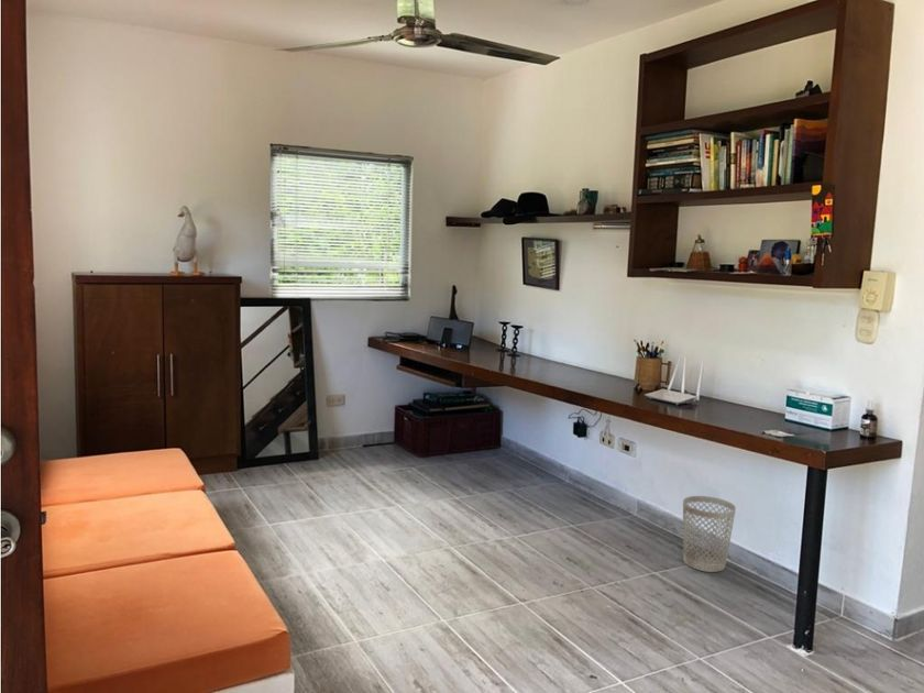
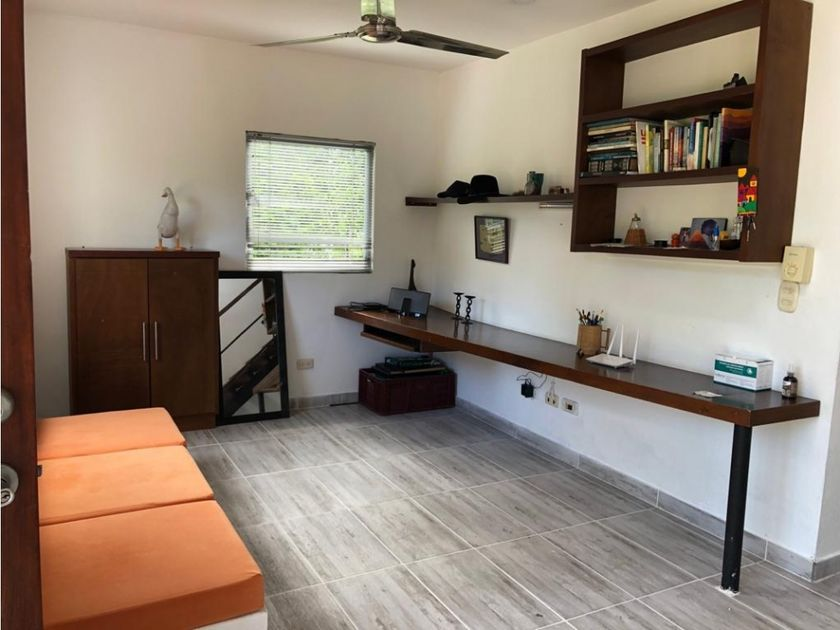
- wastebasket (706, 534)
